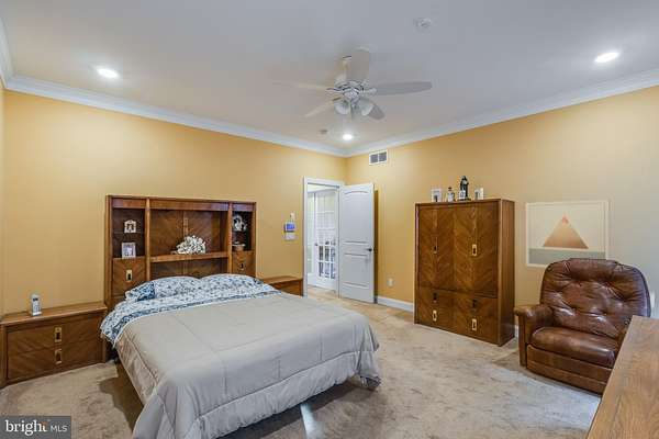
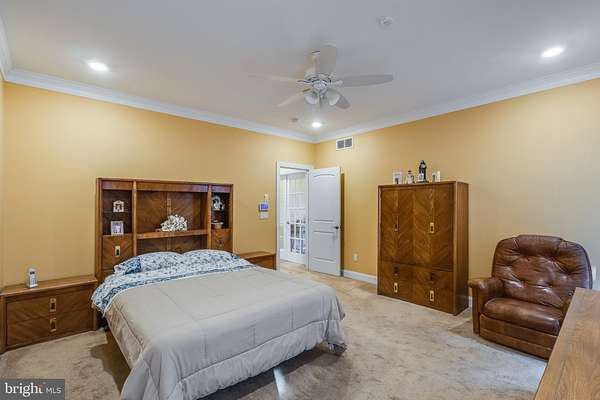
- wall art (565, 235)
